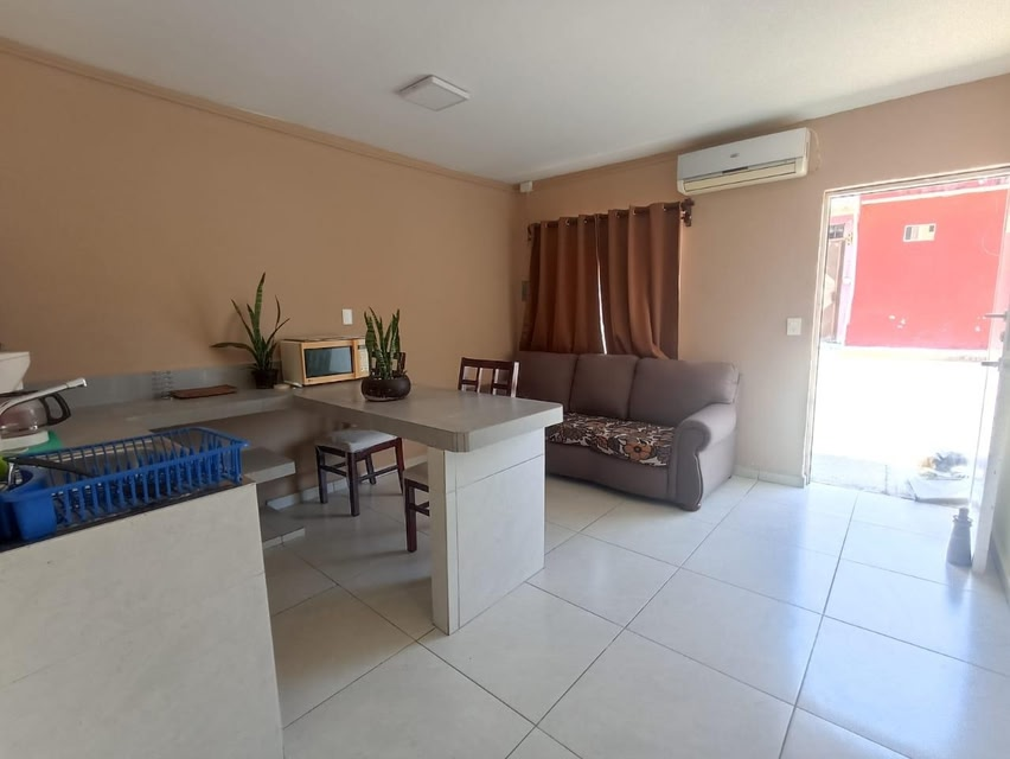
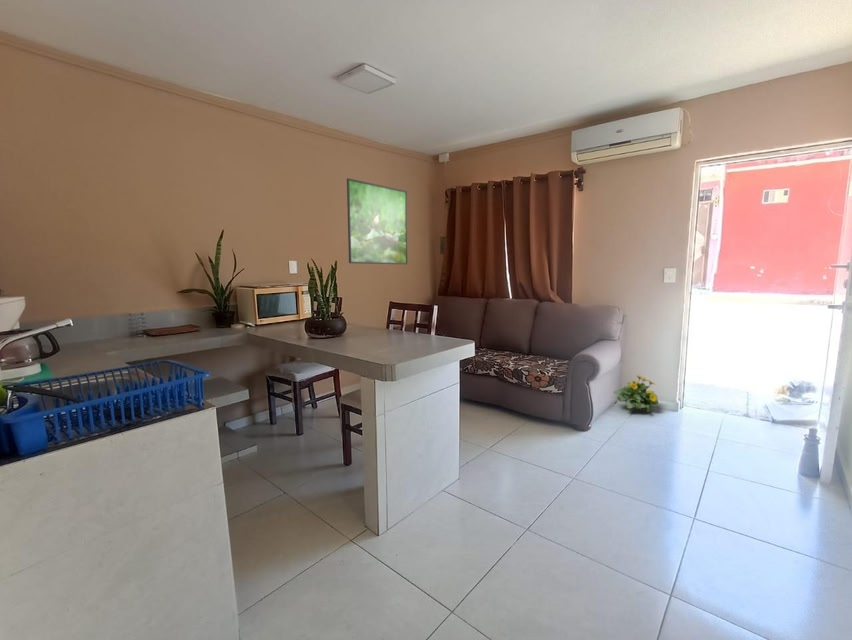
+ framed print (379, 225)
+ flowering plant (636, 393)
